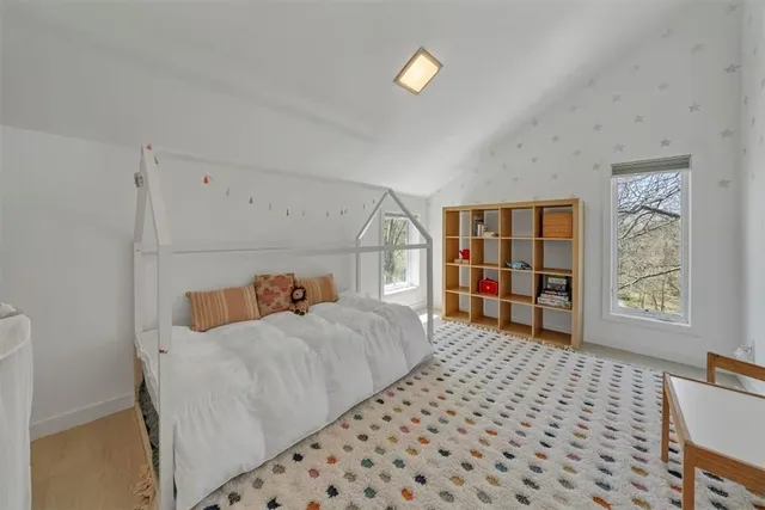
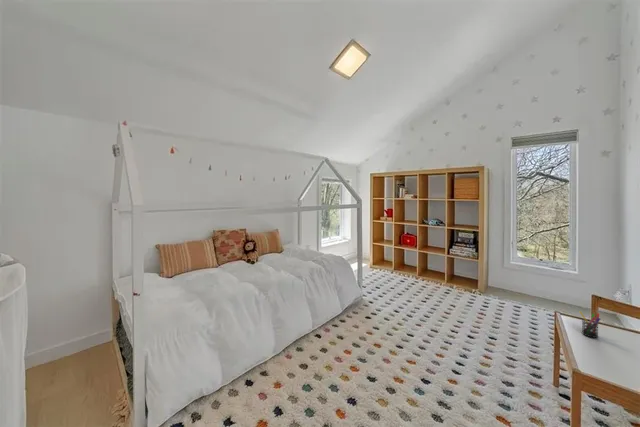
+ pen holder (591, 323)
